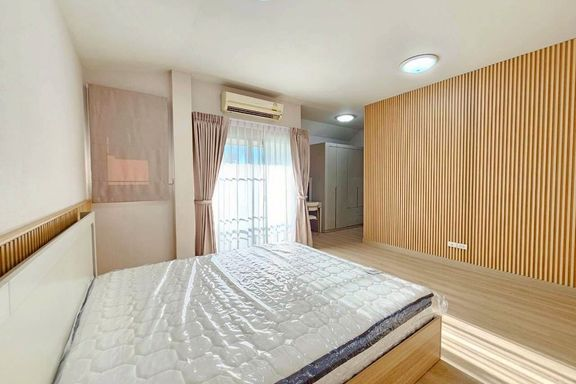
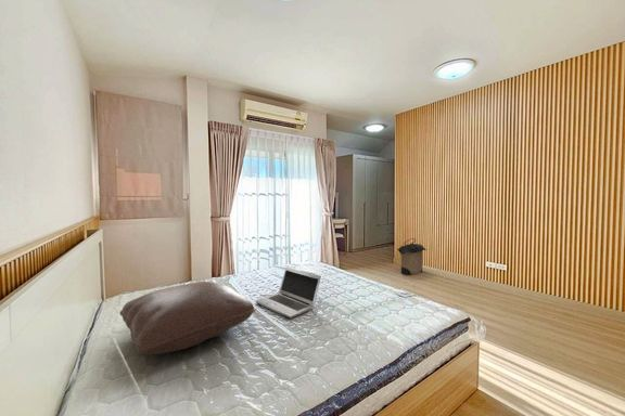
+ laptop (288, 289)
+ laundry hamper (411, 255)
+ pillow (188, 311)
